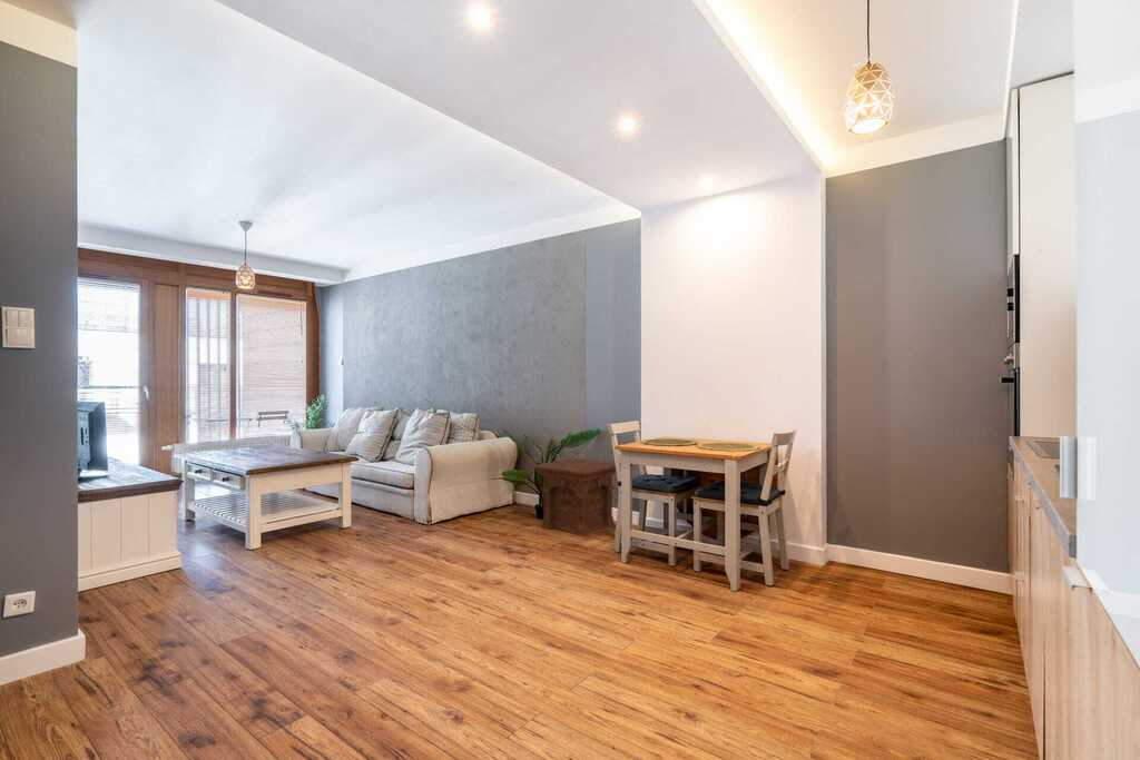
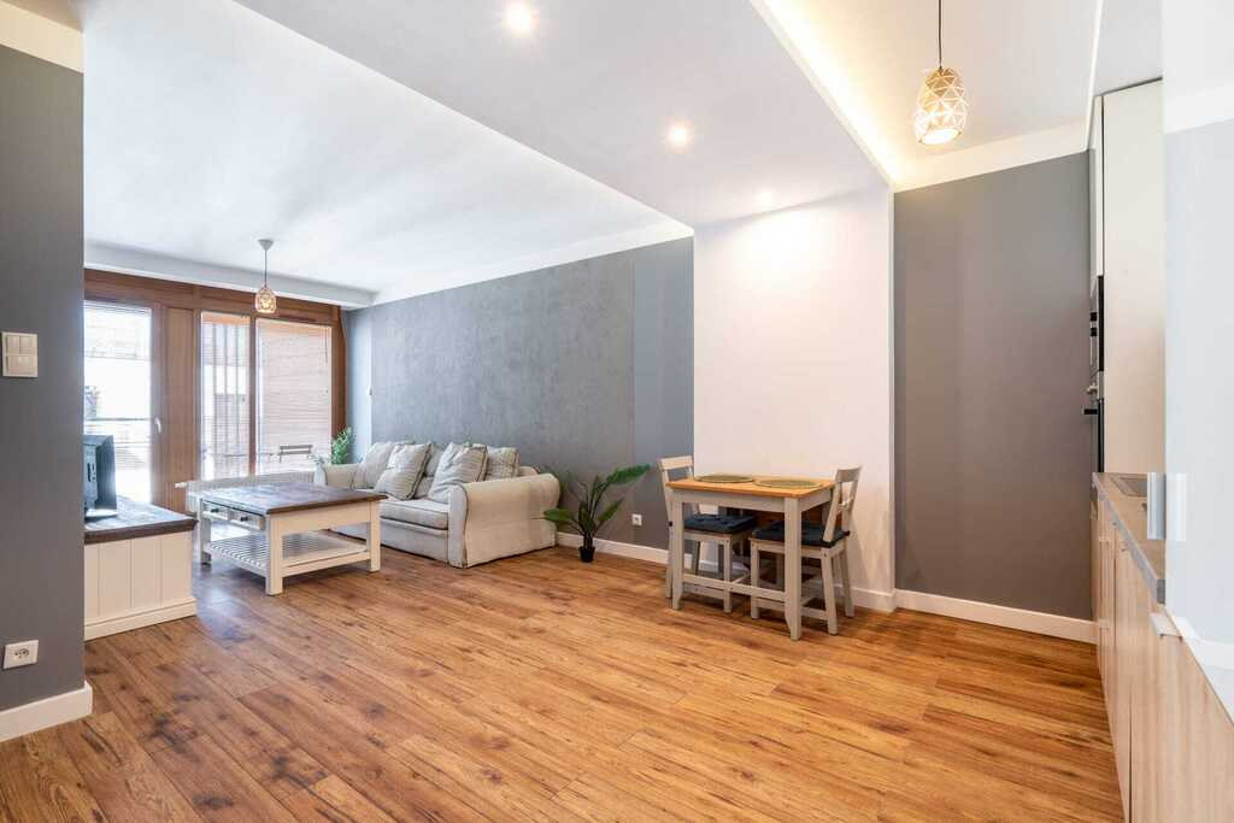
- side table (578, 495)
